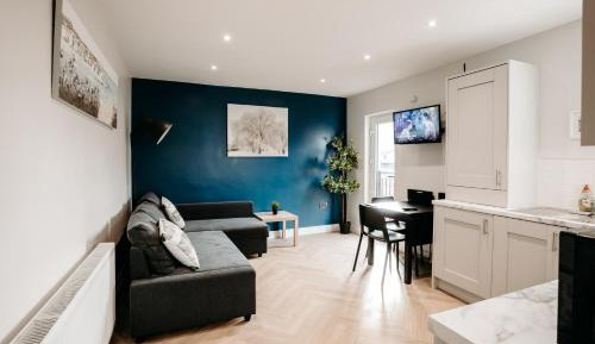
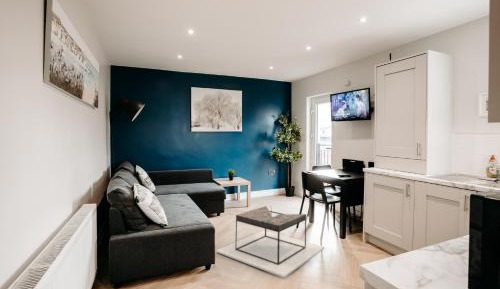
+ coffee table (271, 227)
